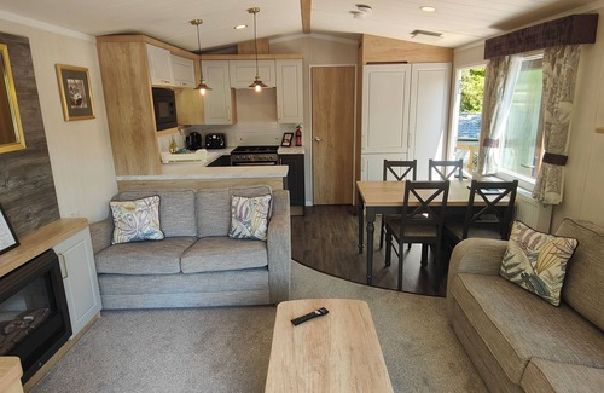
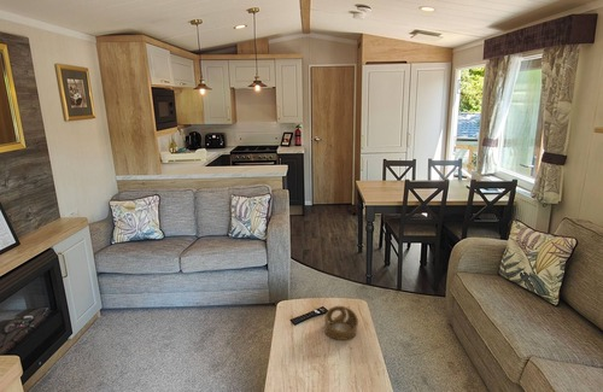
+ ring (340, 321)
